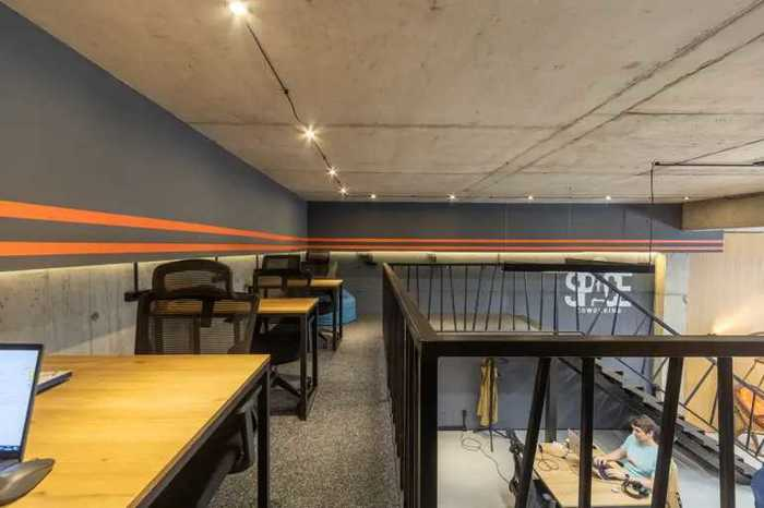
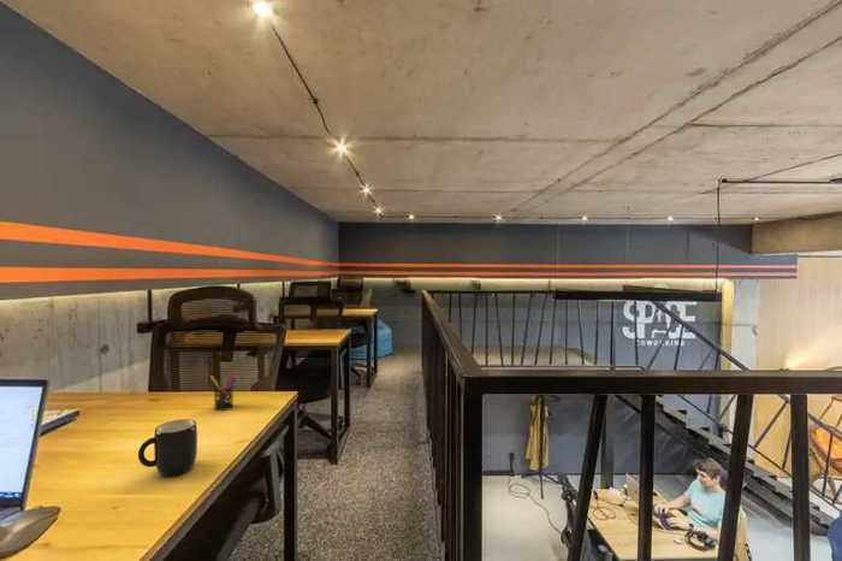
+ pen holder (225, 389)
+ mug (168, 449)
